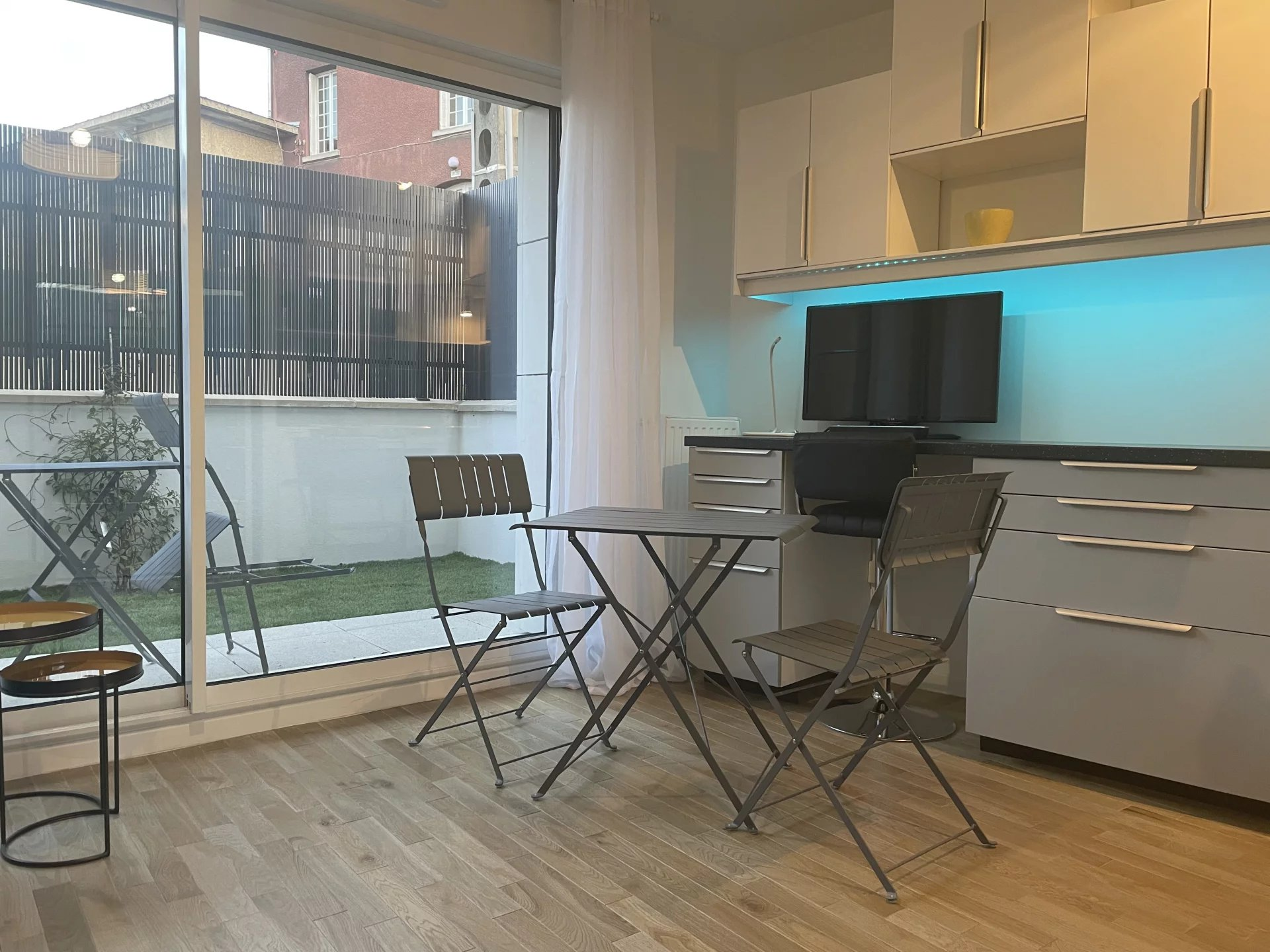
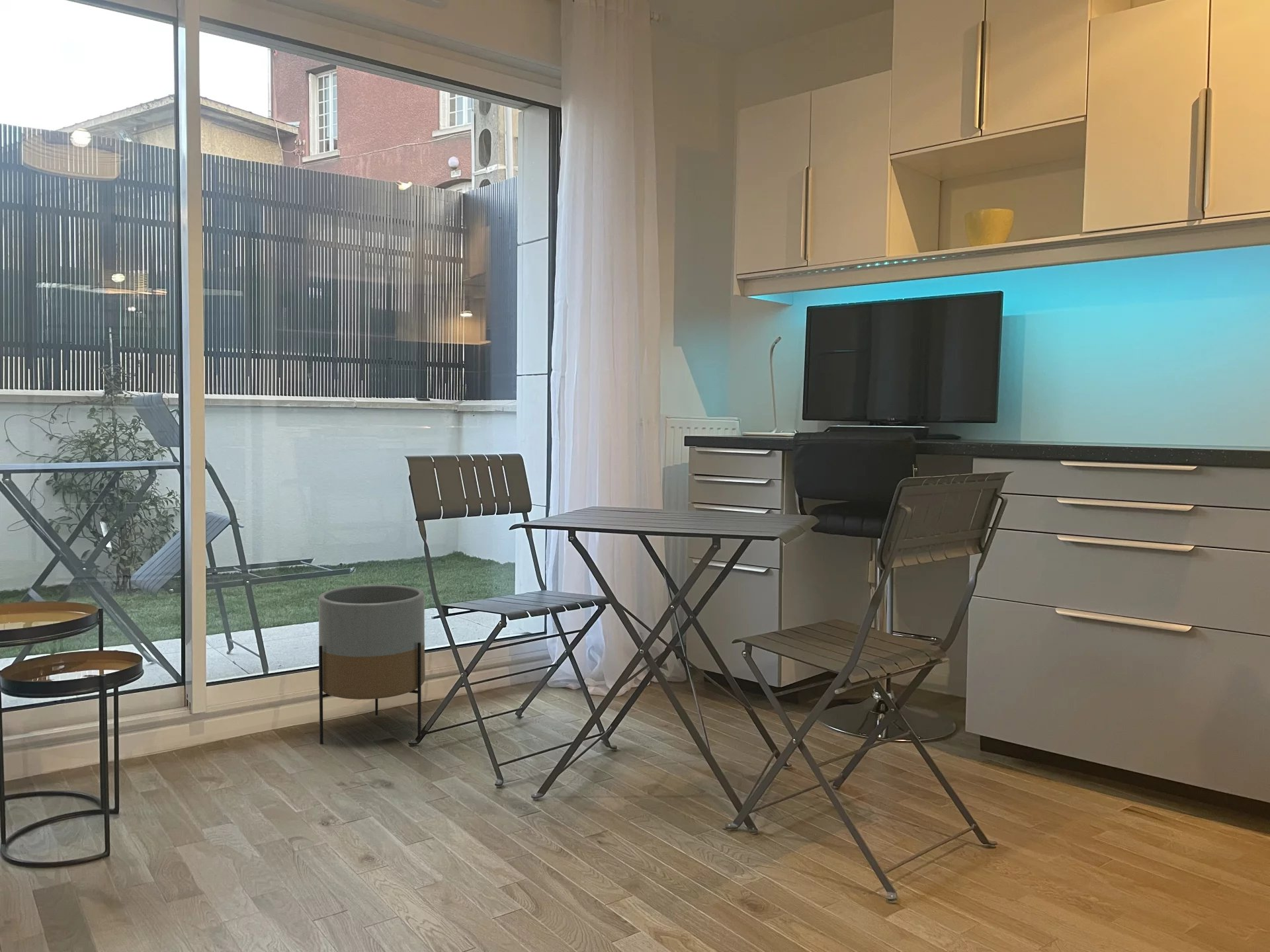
+ planter (370, 663)
